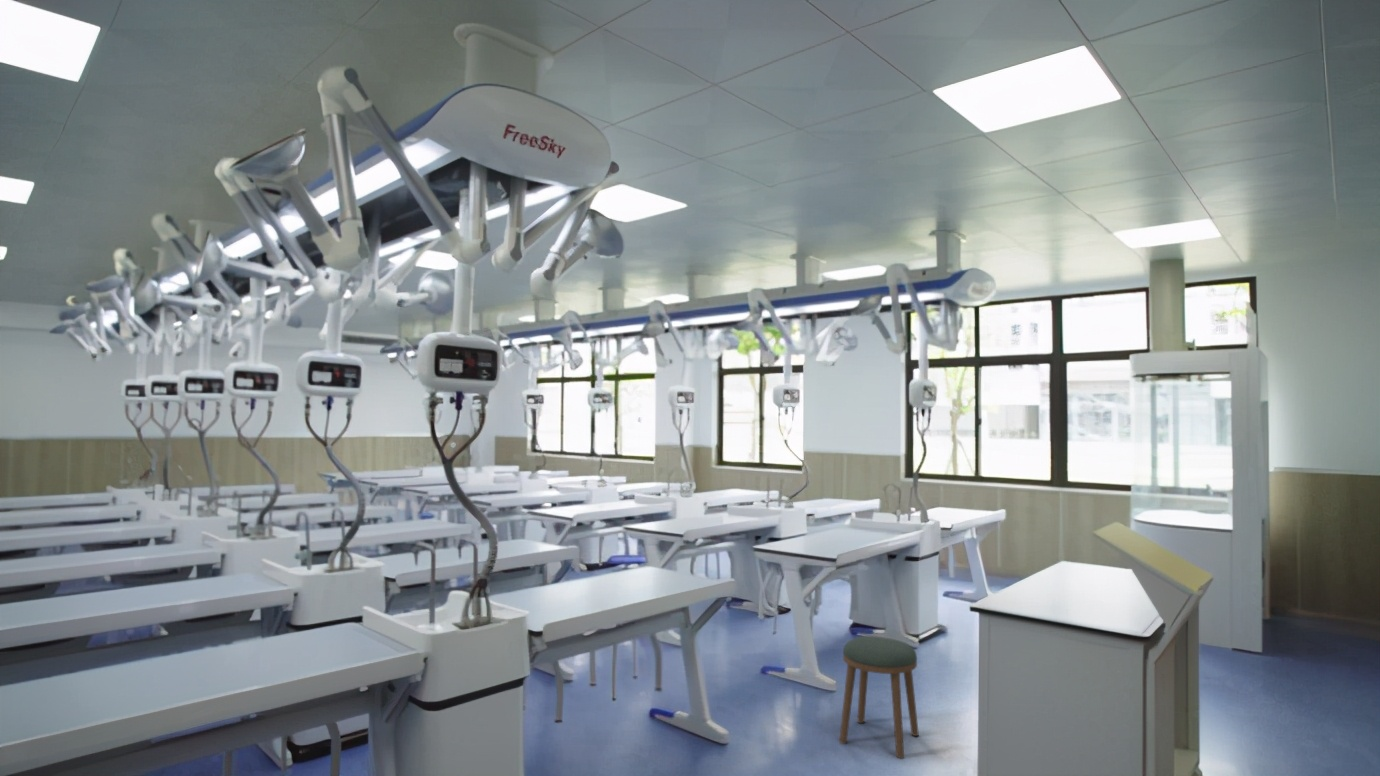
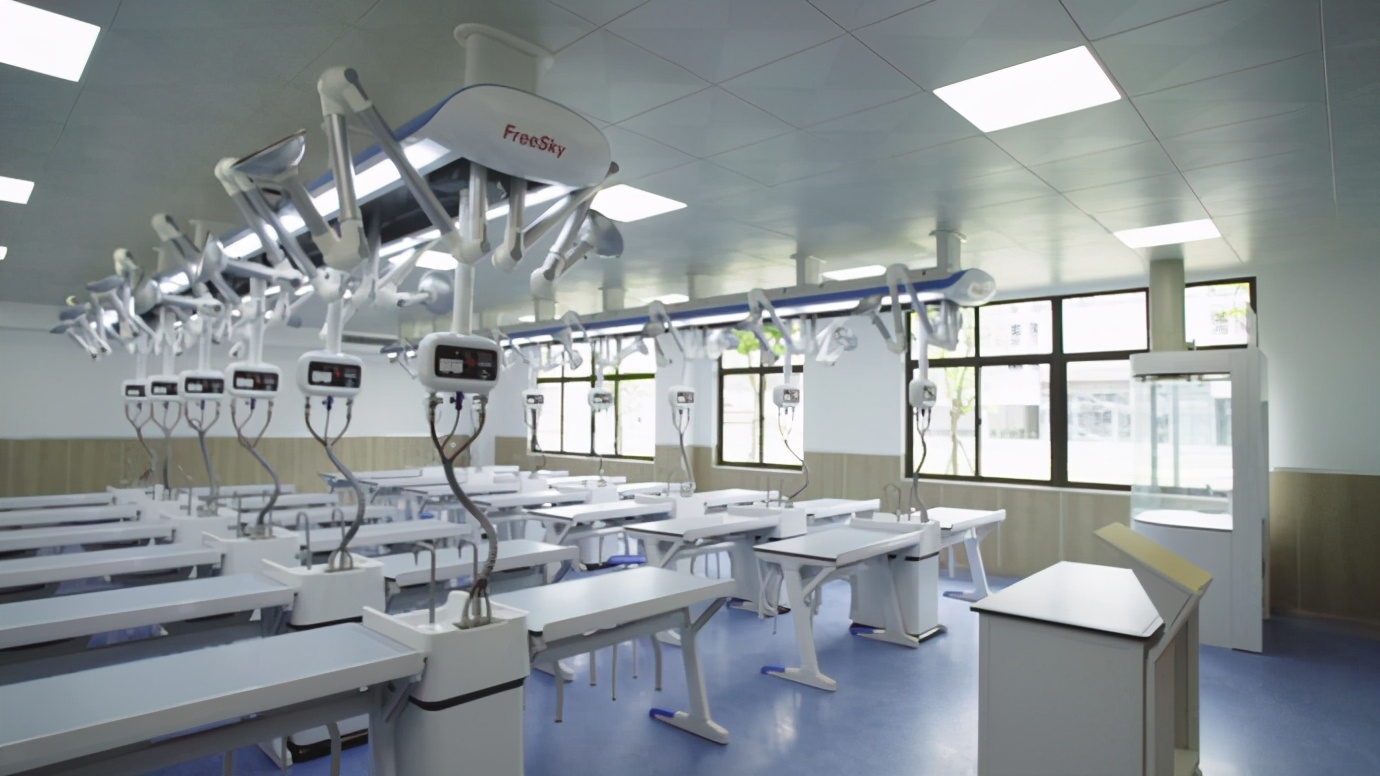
- stool (891, 689)
